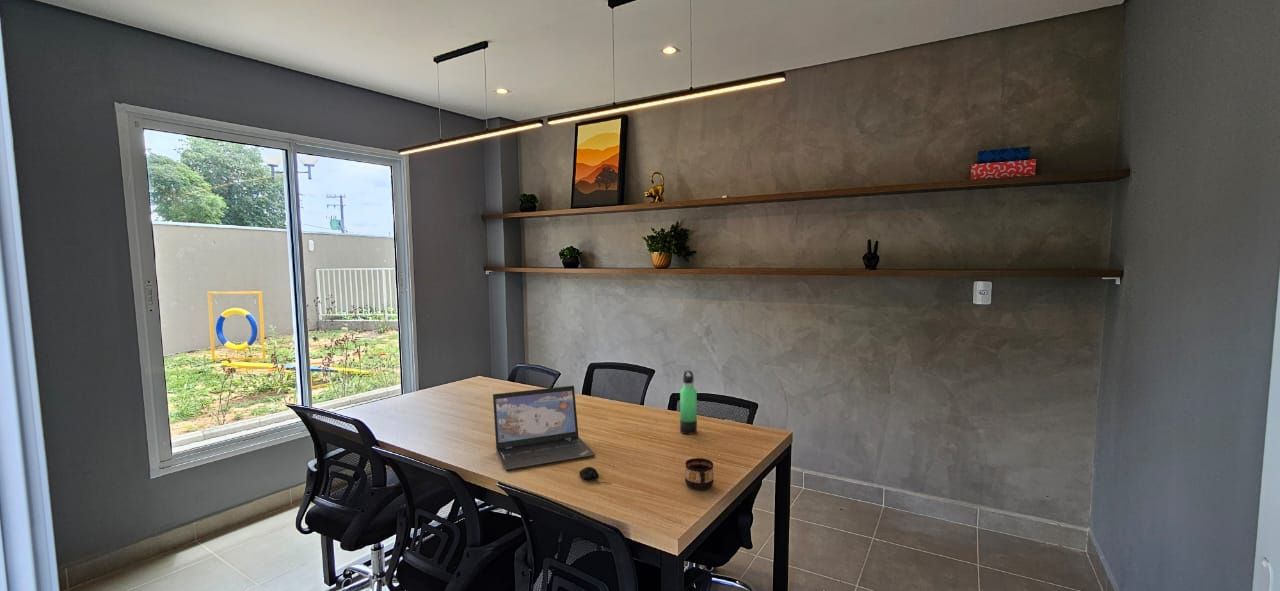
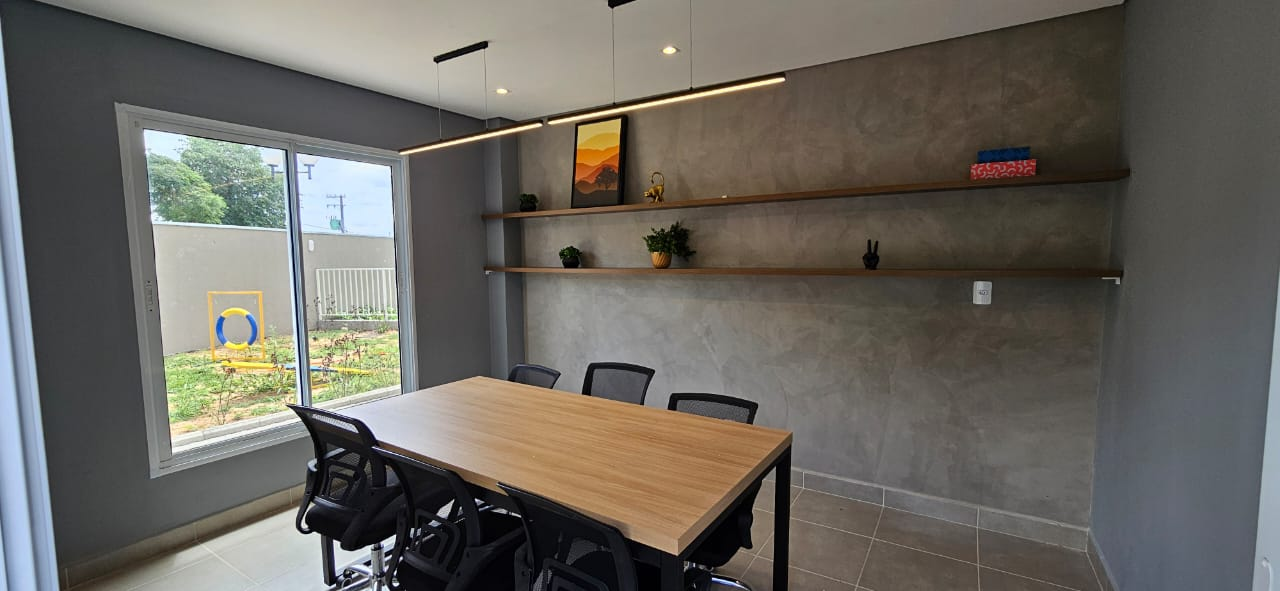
- computer mouse (594, 474)
- cup (698, 474)
- laptop (542, 424)
- thermos bottle (688, 401)
